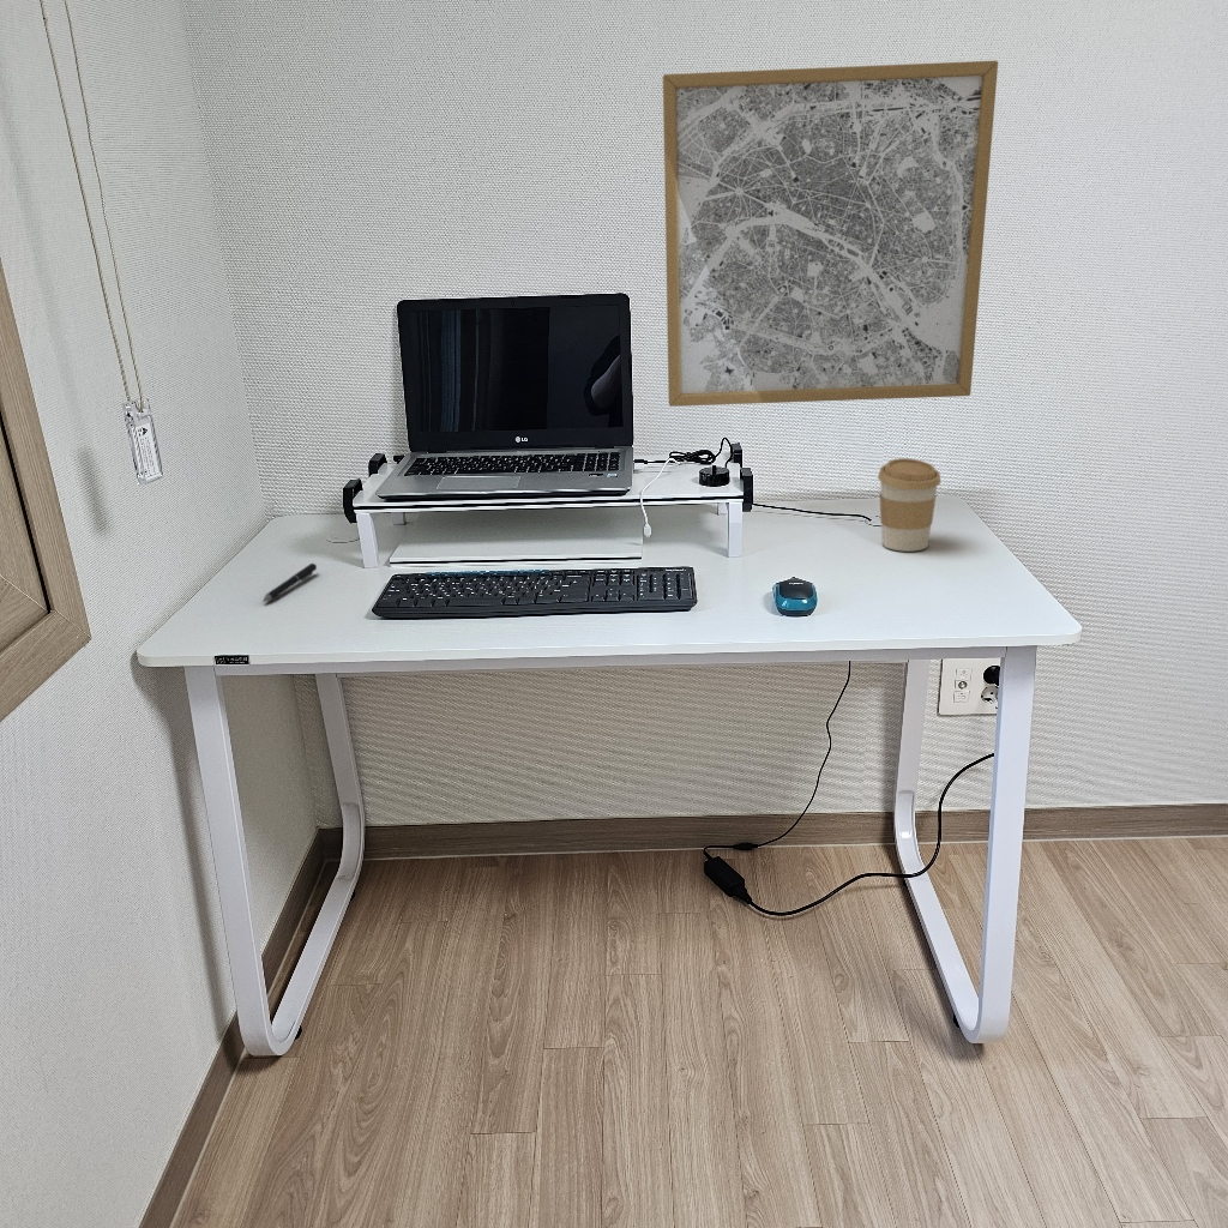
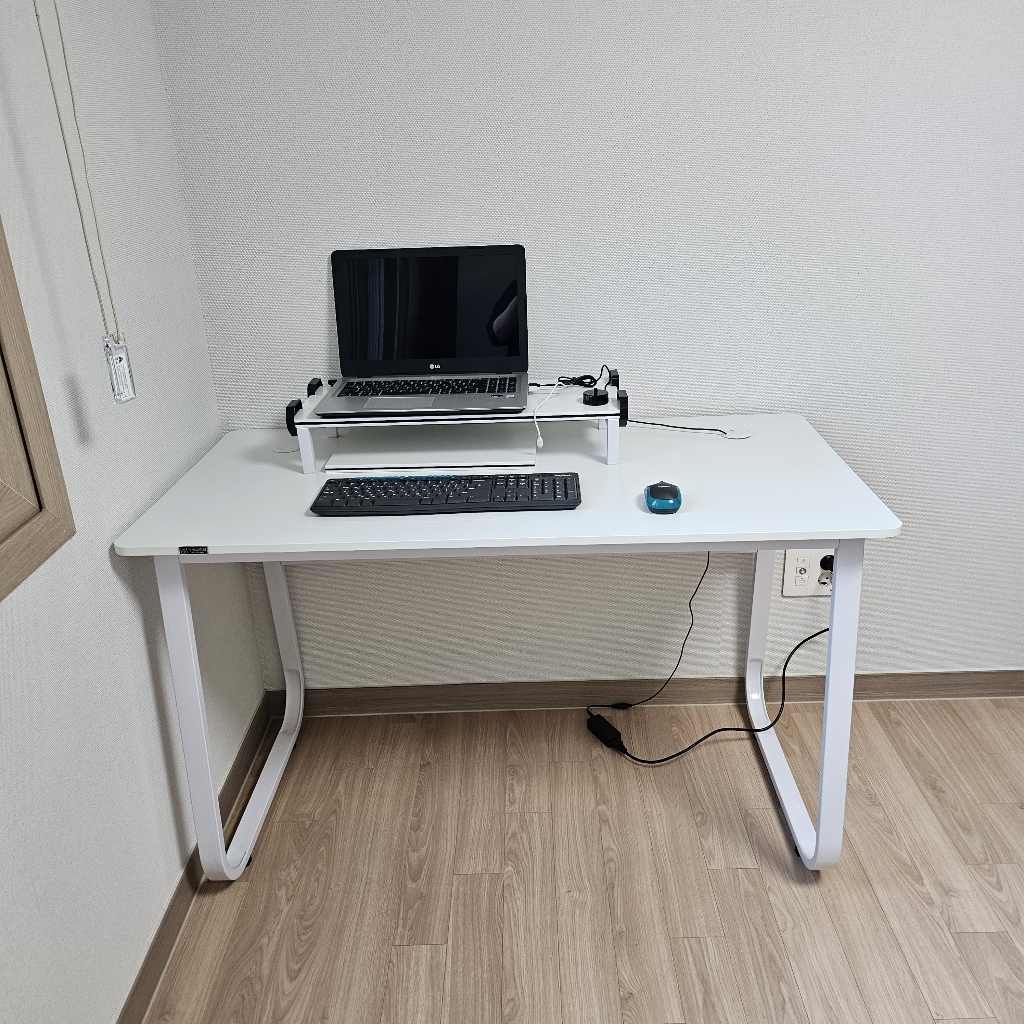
- pen (289, 582)
- wall art (823, 242)
- coffee cup (907, 504)
